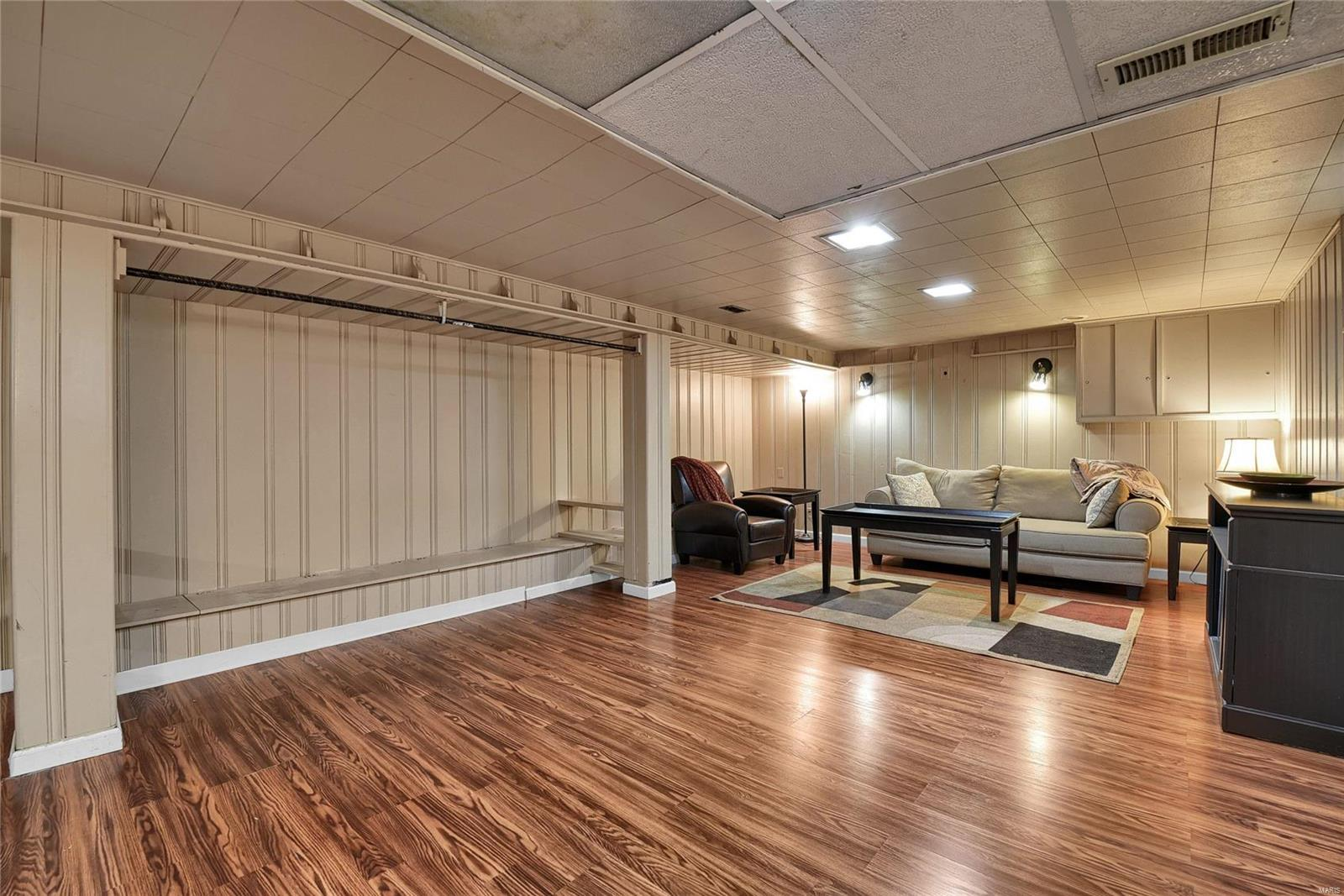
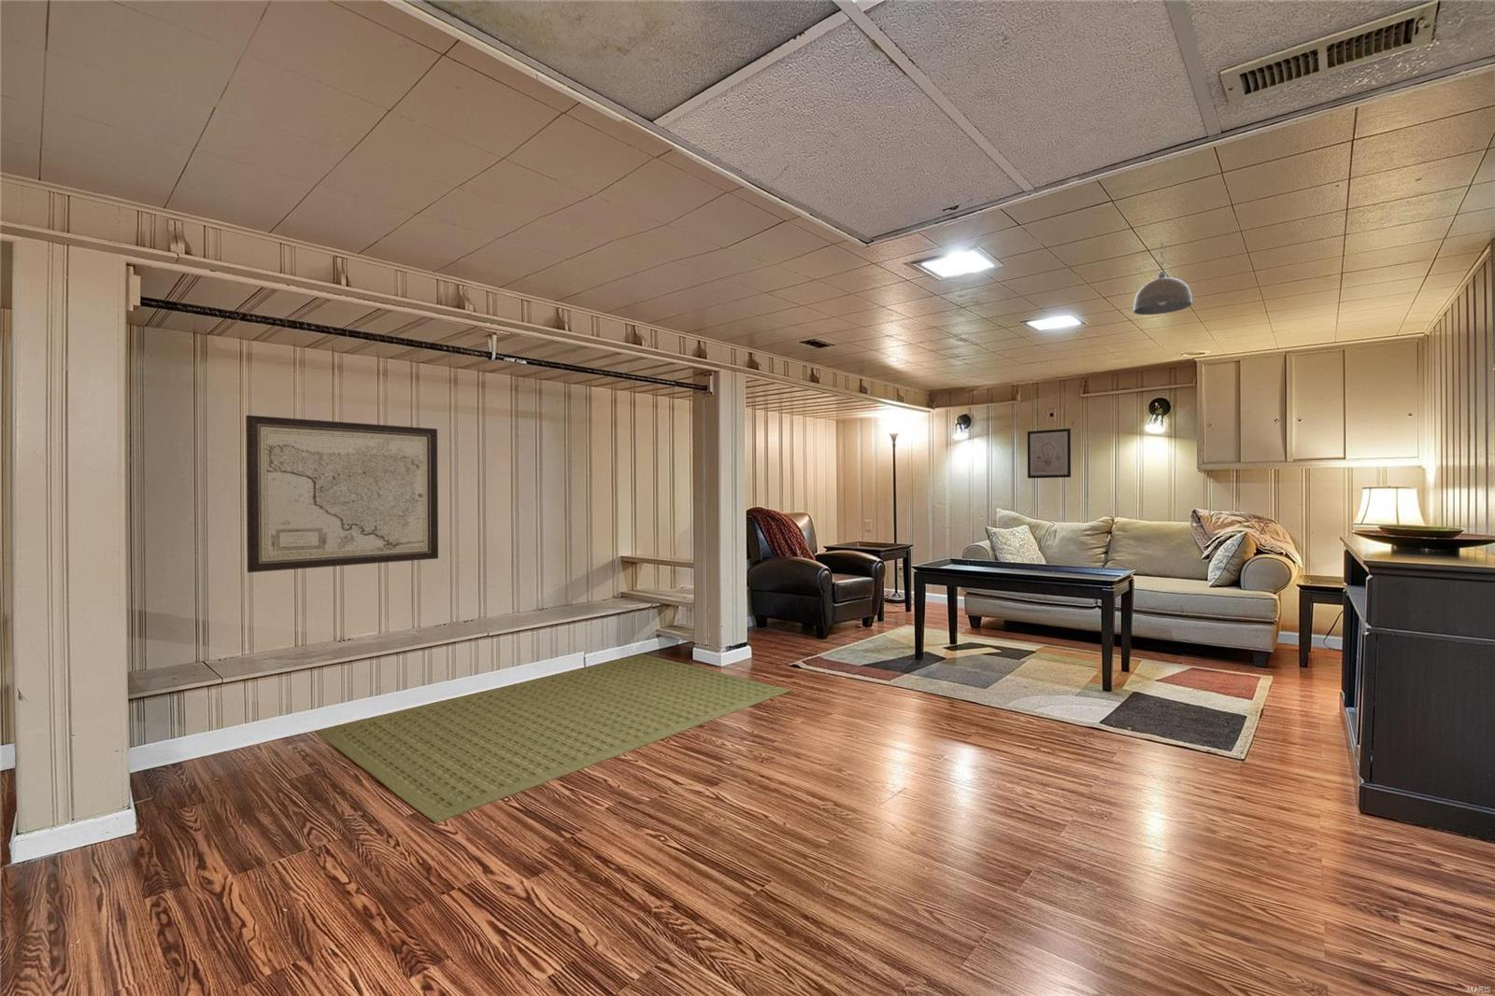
+ rug (575, 708)
+ wall art (350, 494)
+ wall art (1048, 454)
+ pendant light (1161, 275)
